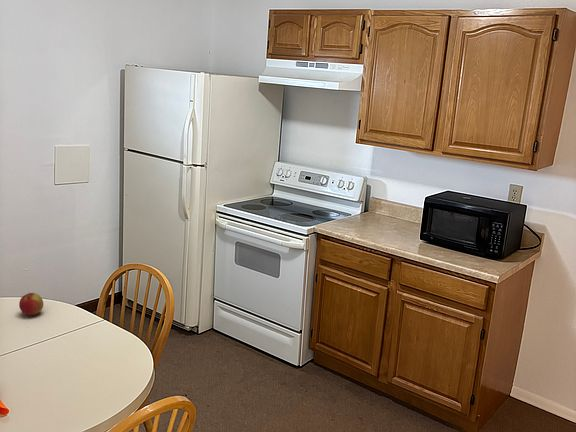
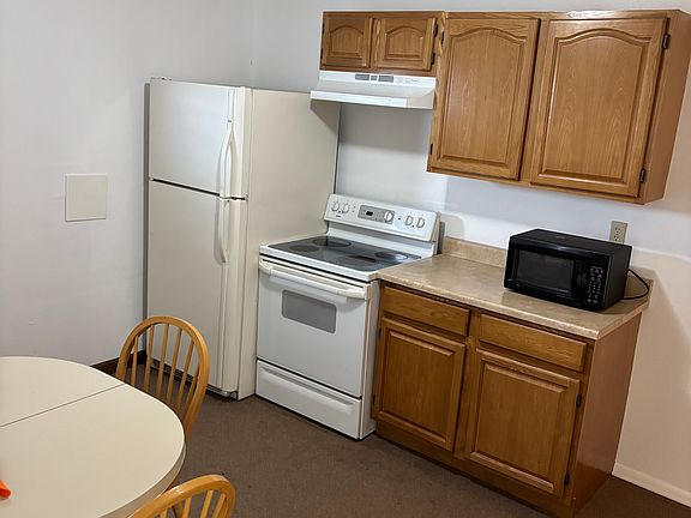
- apple (31, 304)
